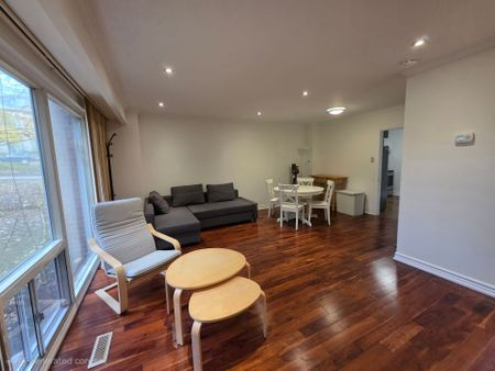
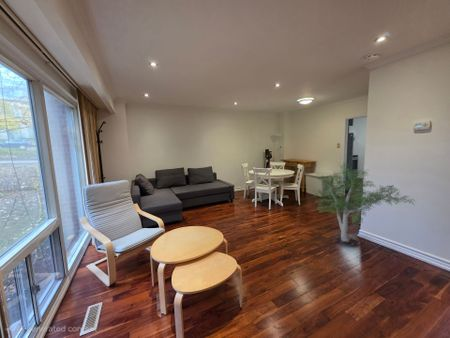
+ potted tree (356, 206)
